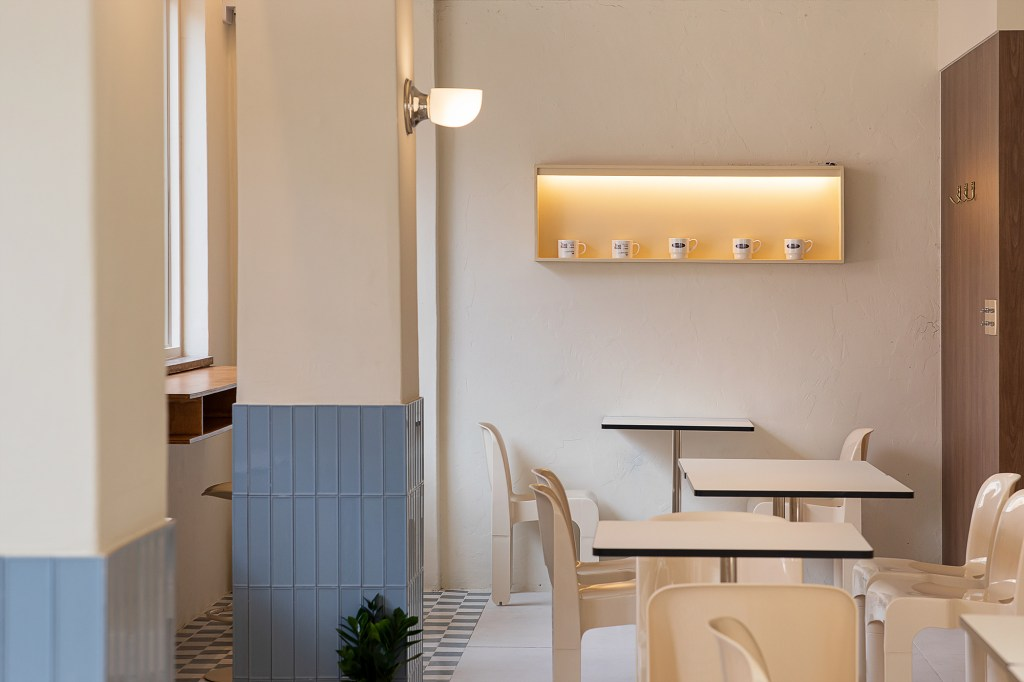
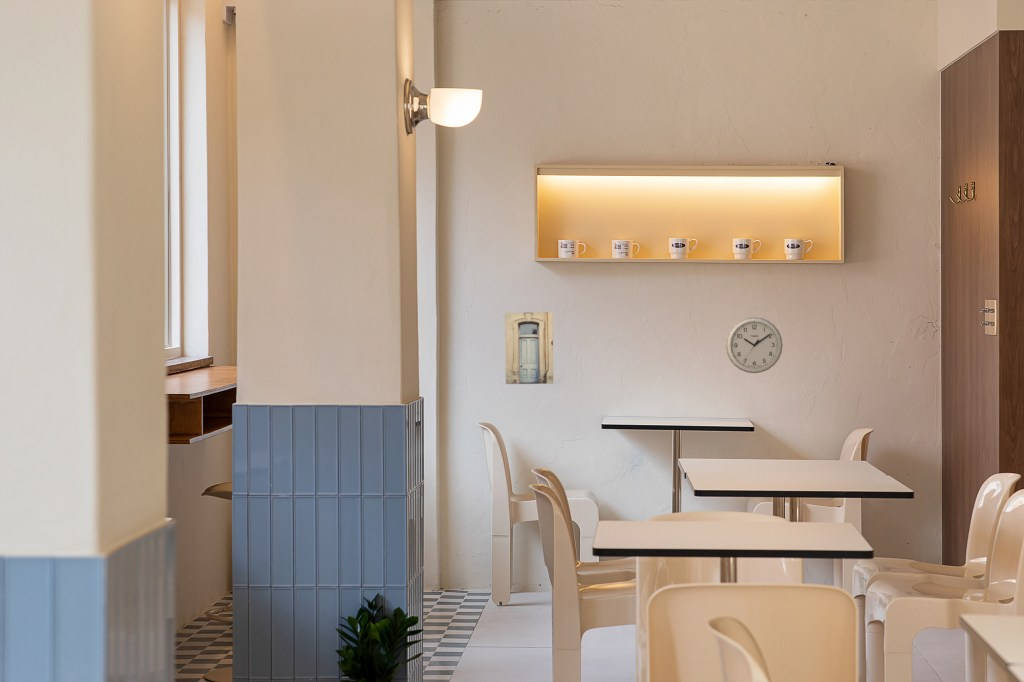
+ wall art (529, 348)
+ wall clock (754, 345)
